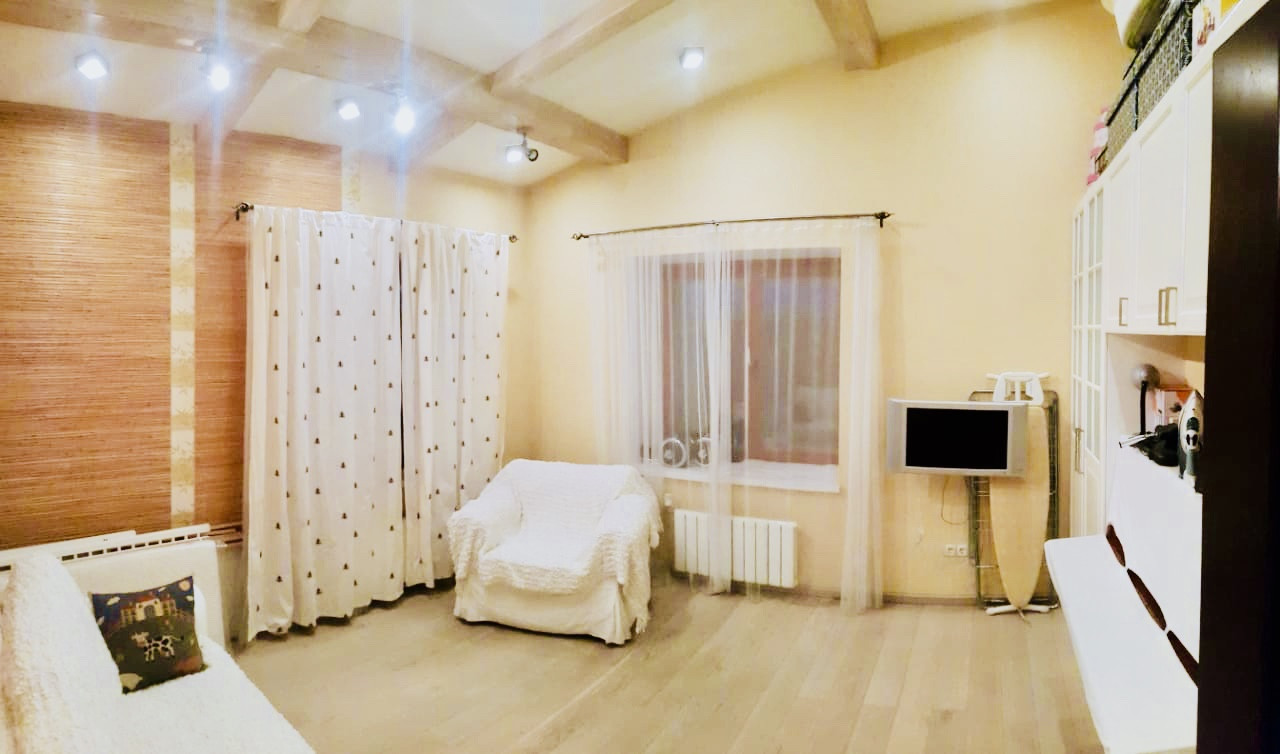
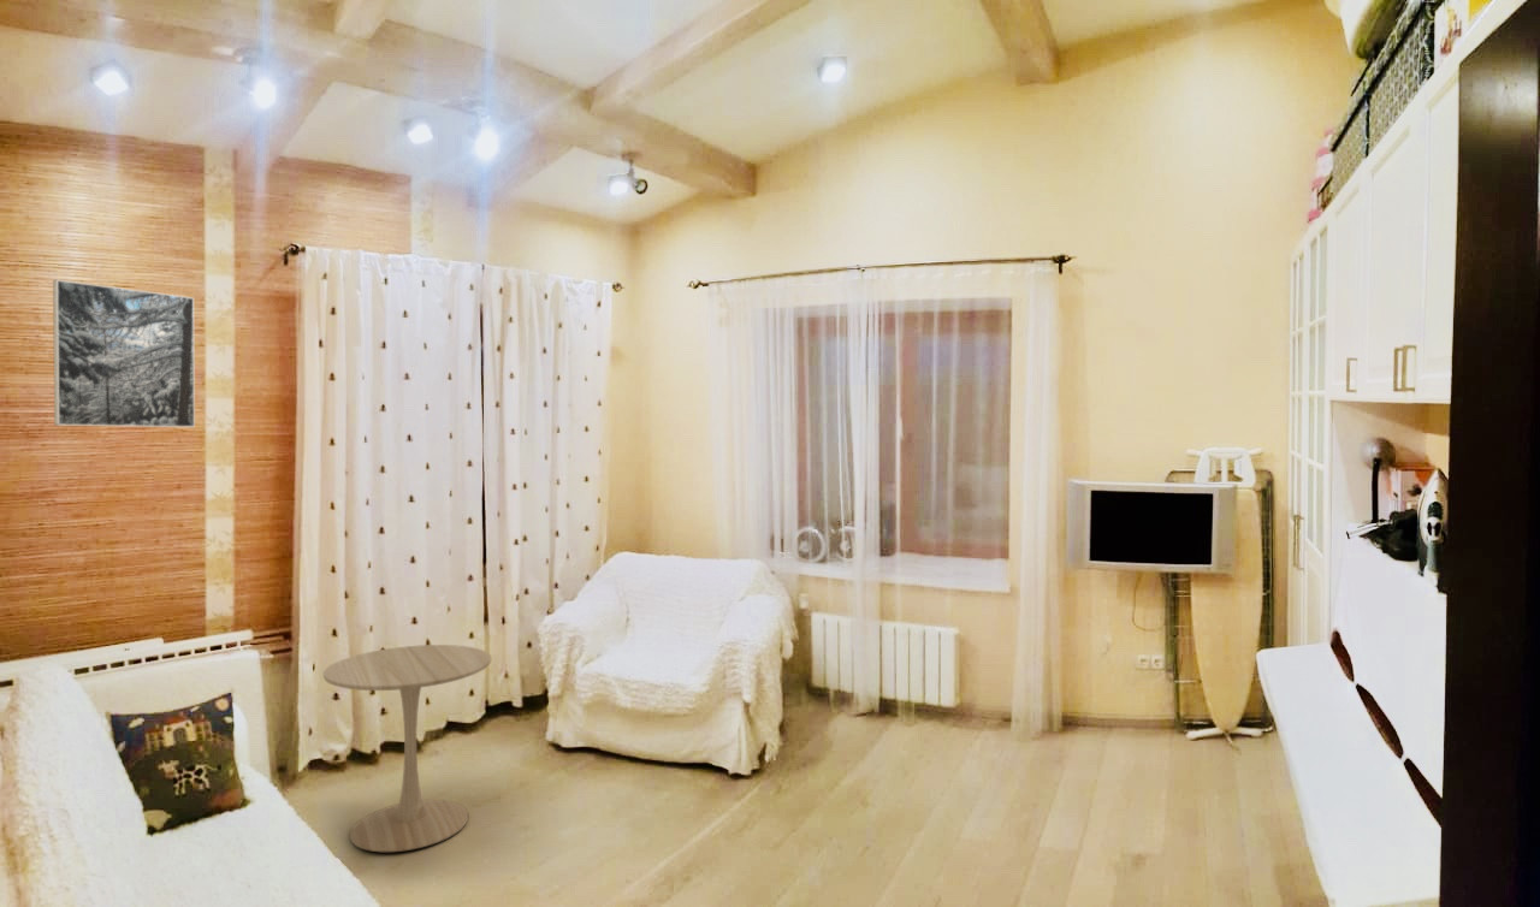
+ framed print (128, 357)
+ side table (410, 745)
